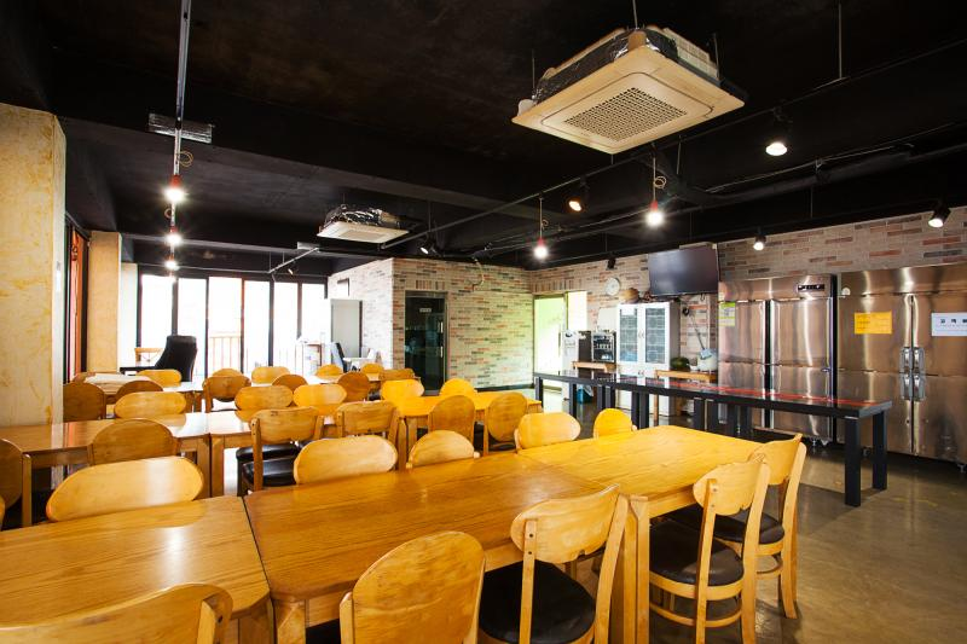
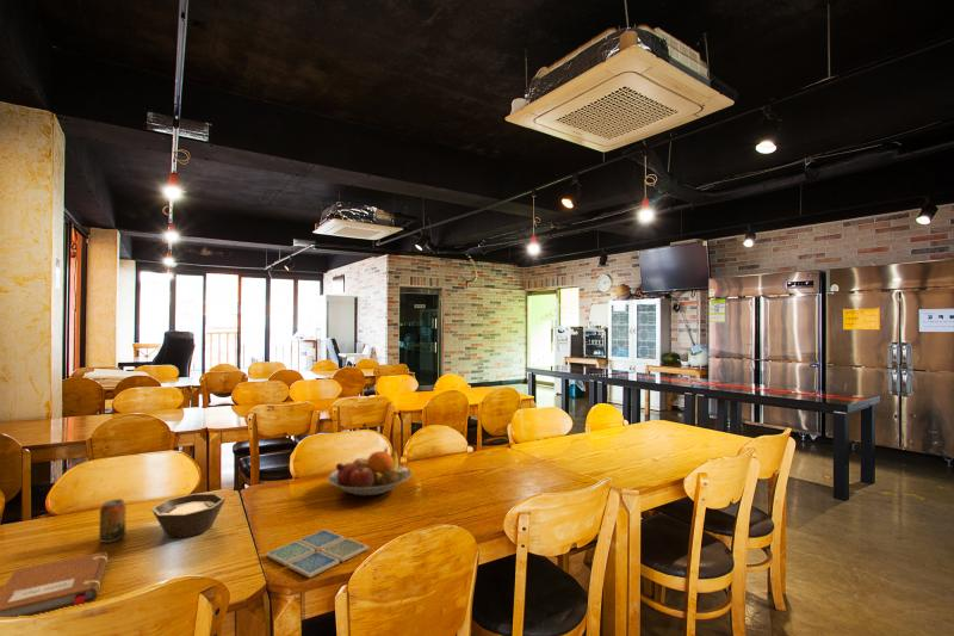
+ drink coaster (317, 550)
+ notebook (54, 585)
+ beverage can (112, 520)
+ fruit bowl (370, 470)
+ bowl (188, 515)
